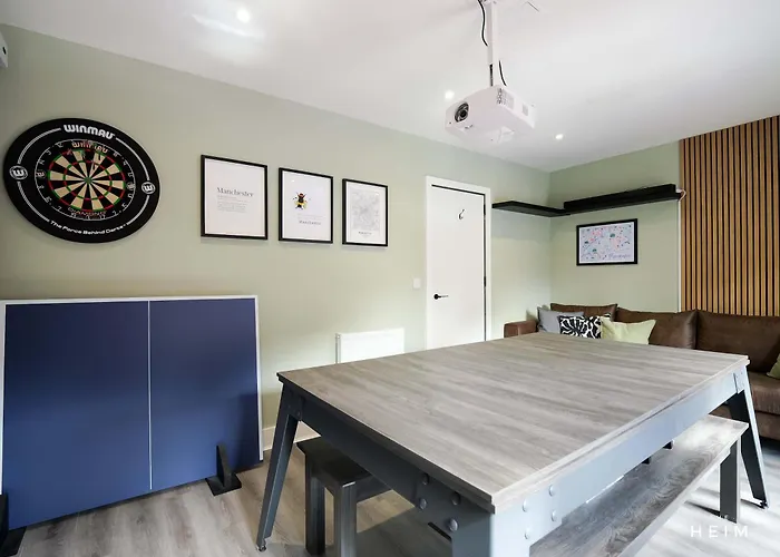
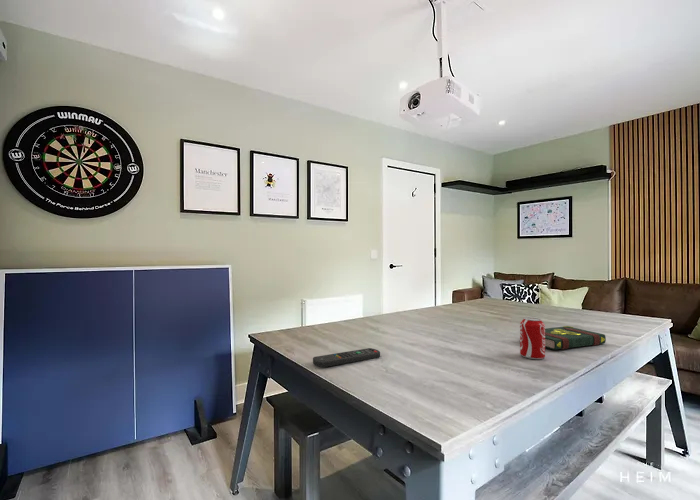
+ remote control (347, 356)
+ book (562, 337)
+ beverage can (532, 337)
